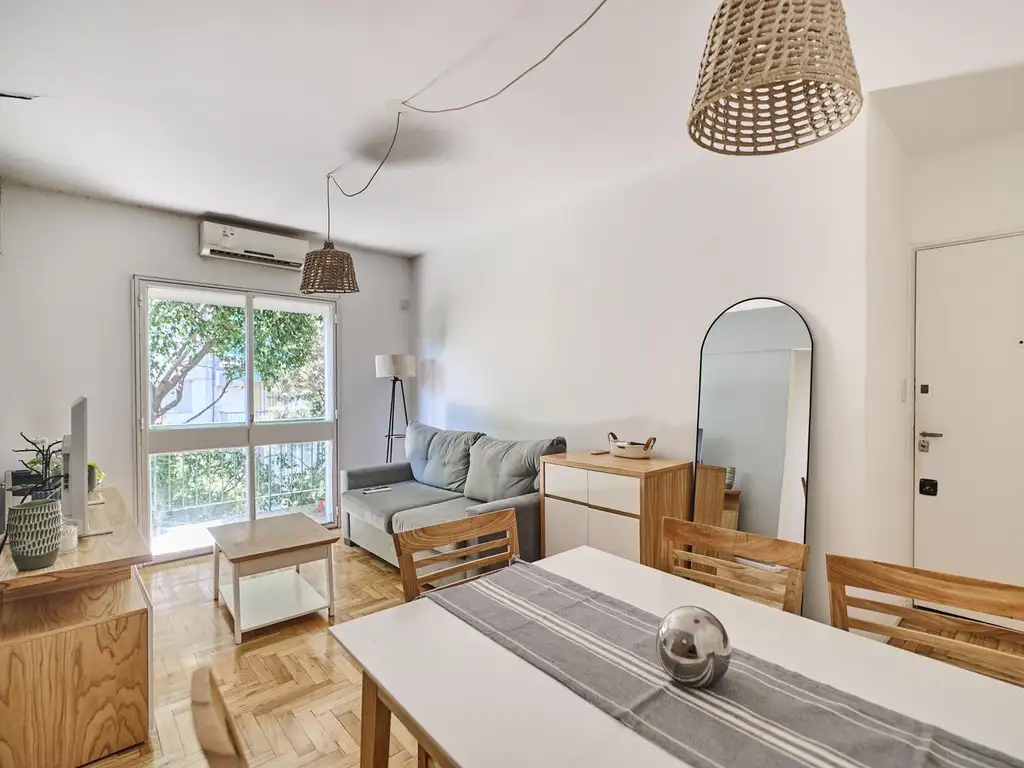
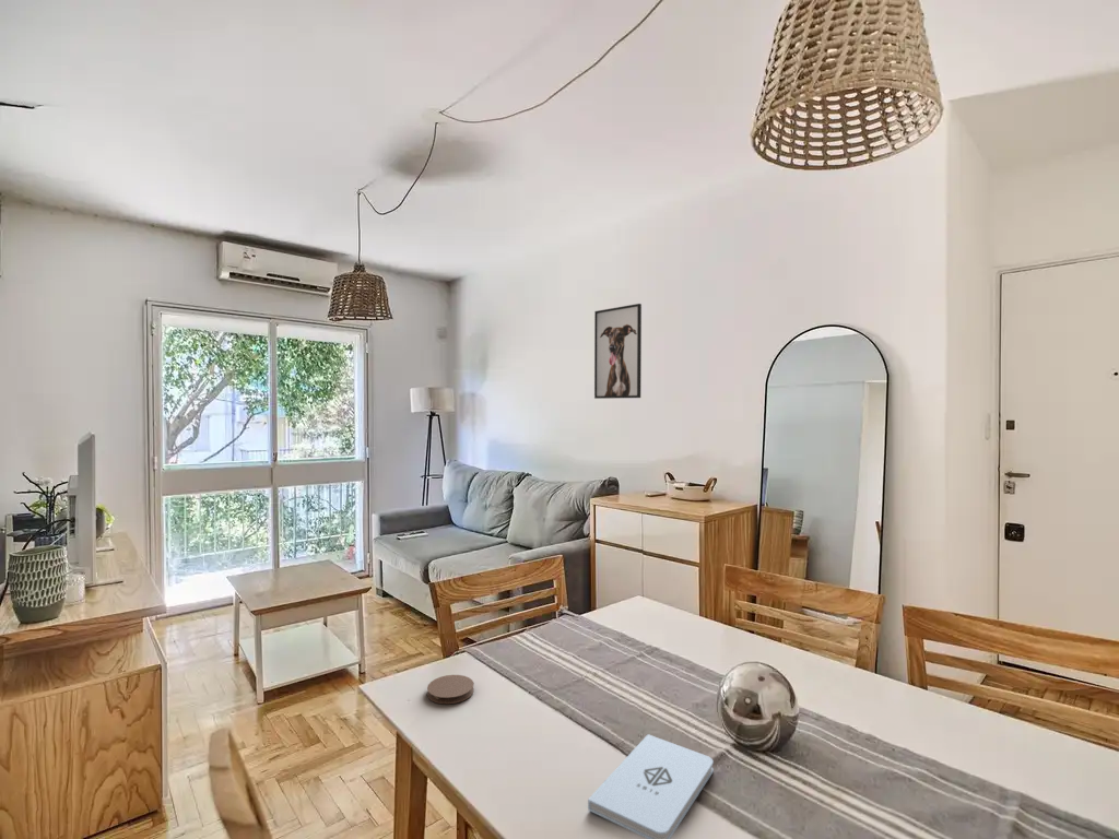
+ notepad (655, 782)
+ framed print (616, 353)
+ coaster (450, 688)
